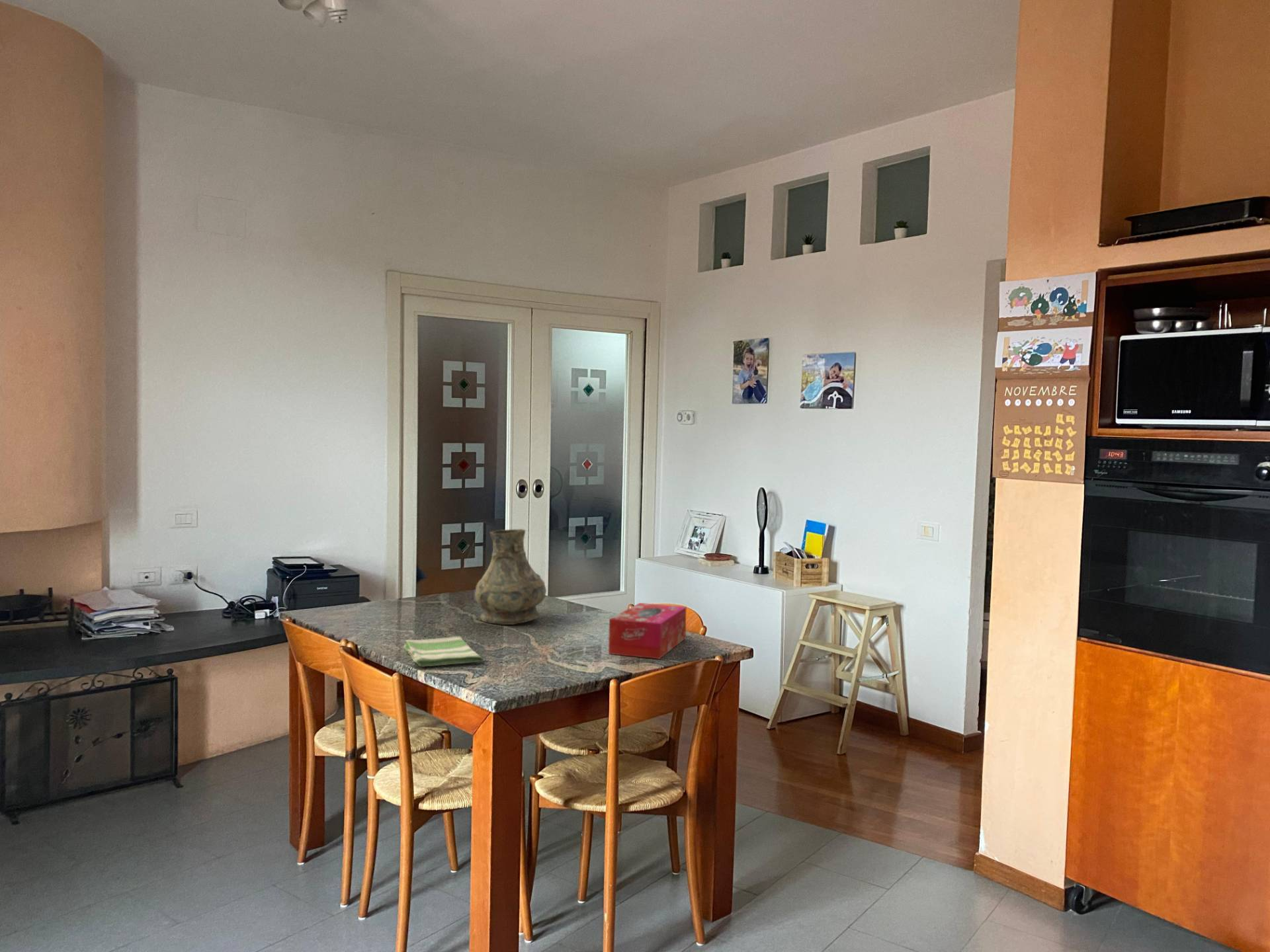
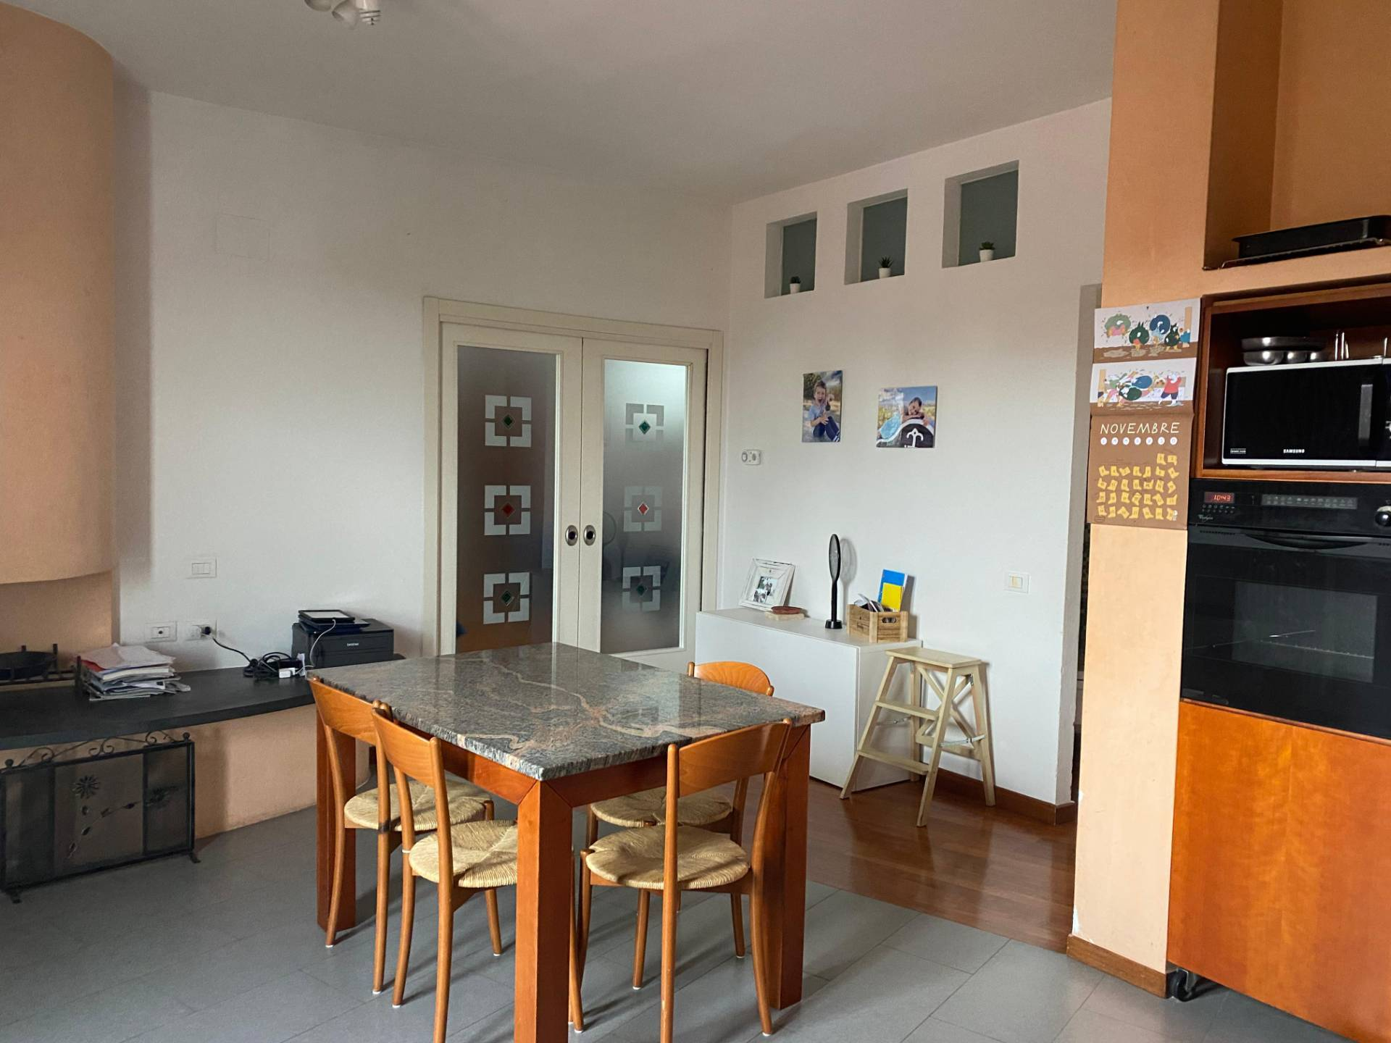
- tissue box (649, 629)
- vase (511, 575)
- dish towel (441, 651)
